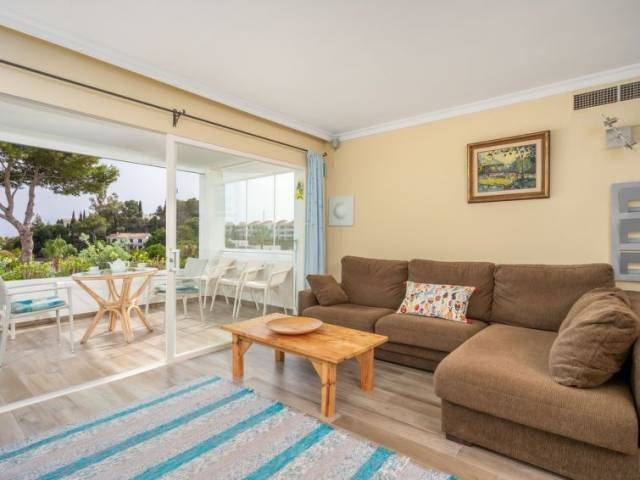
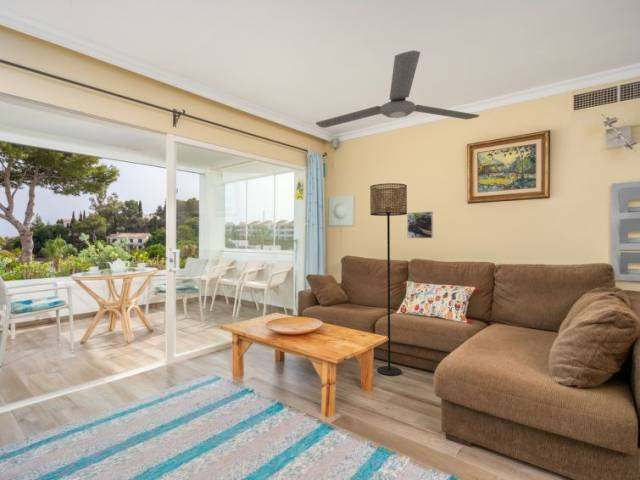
+ floor lamp (388, 278)
+ ceiling fan (394, 91)
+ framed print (419, 225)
